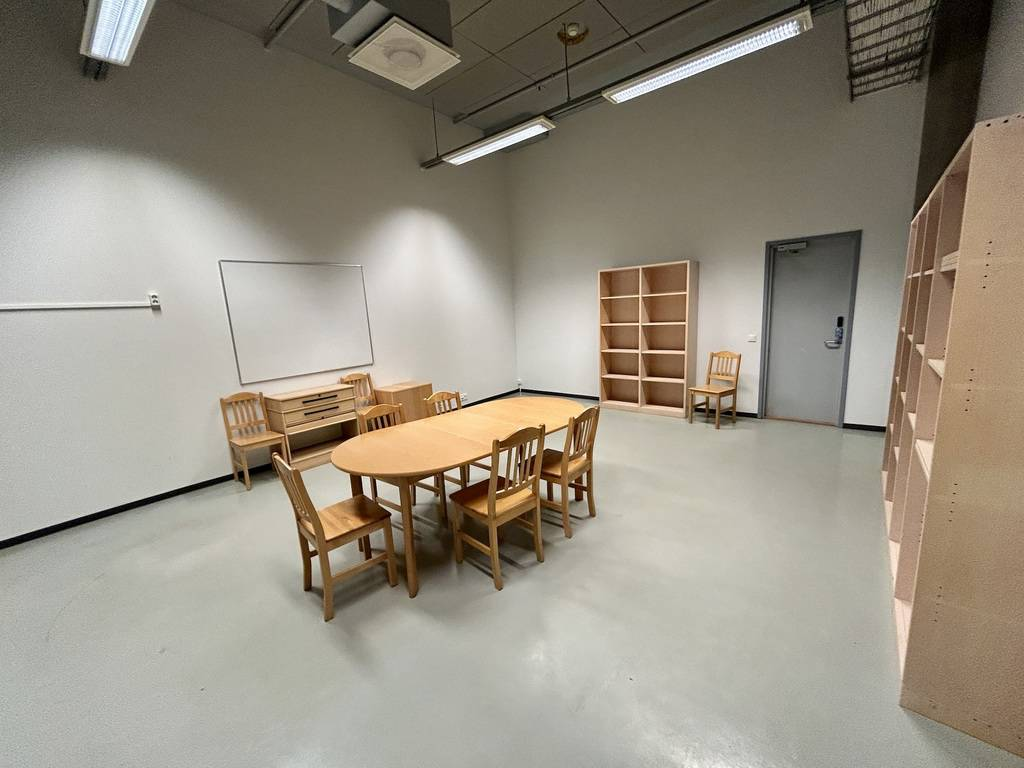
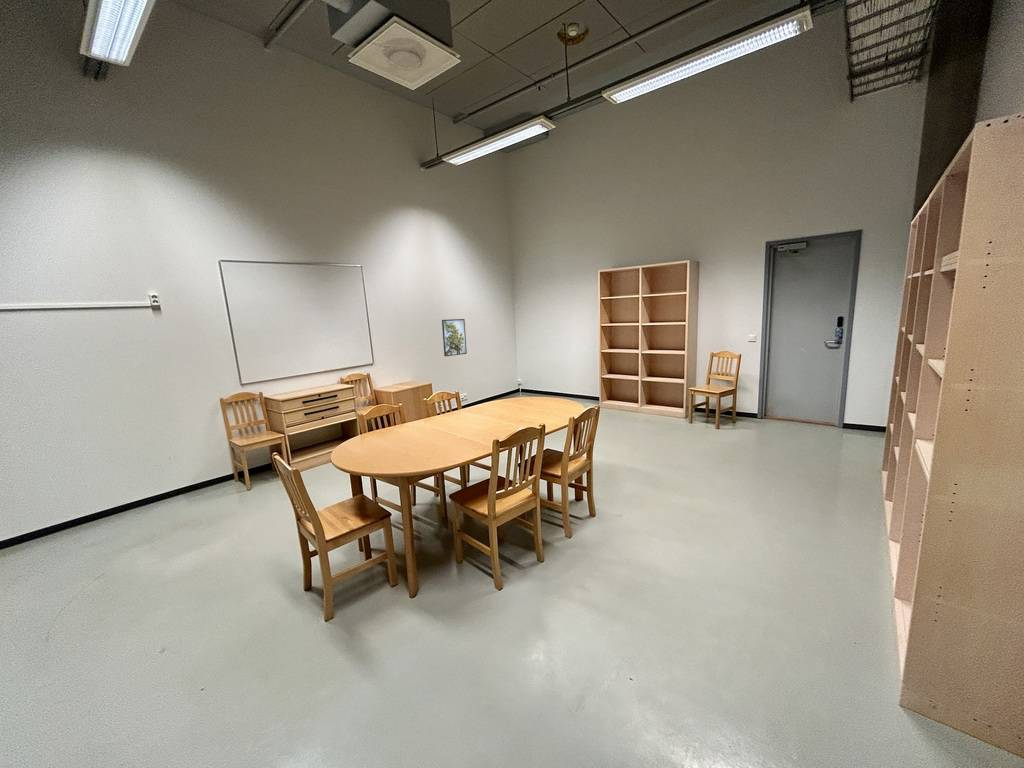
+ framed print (454, 337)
